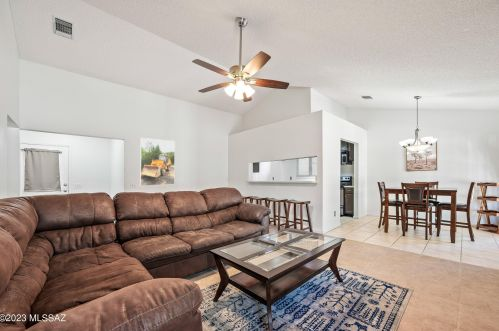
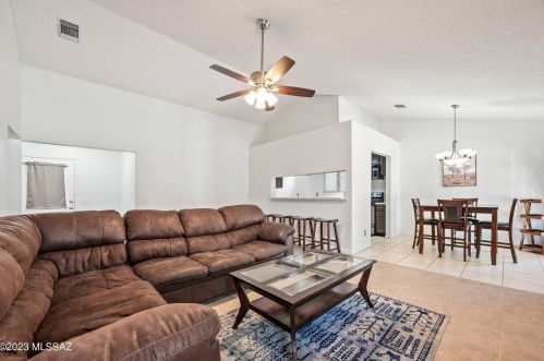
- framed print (158, 162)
